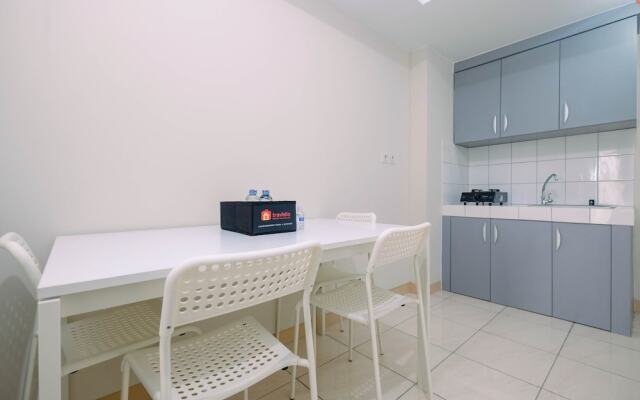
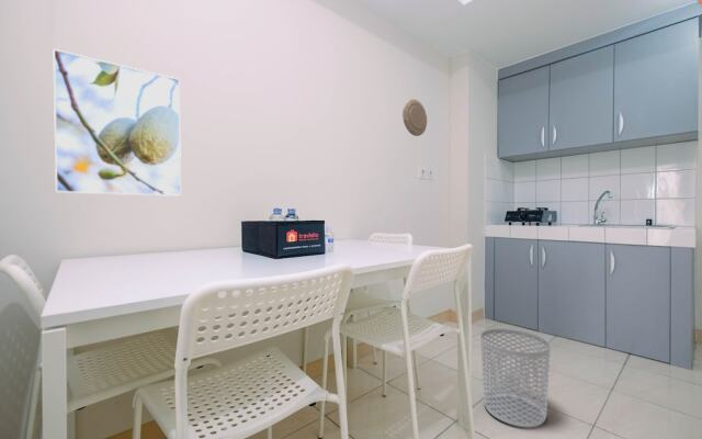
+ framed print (123, 131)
+ waste bin (513, 375)
+ decorative plate (416, 117)
